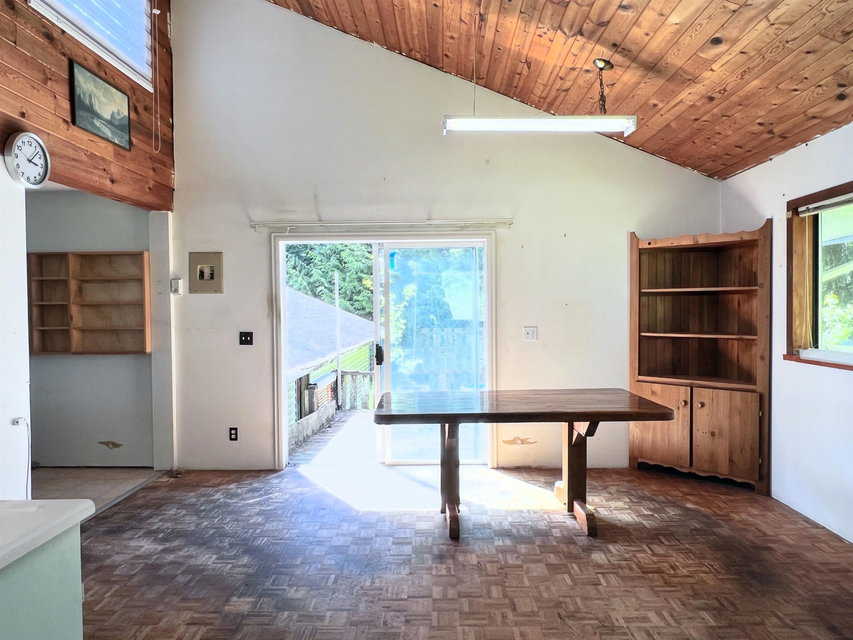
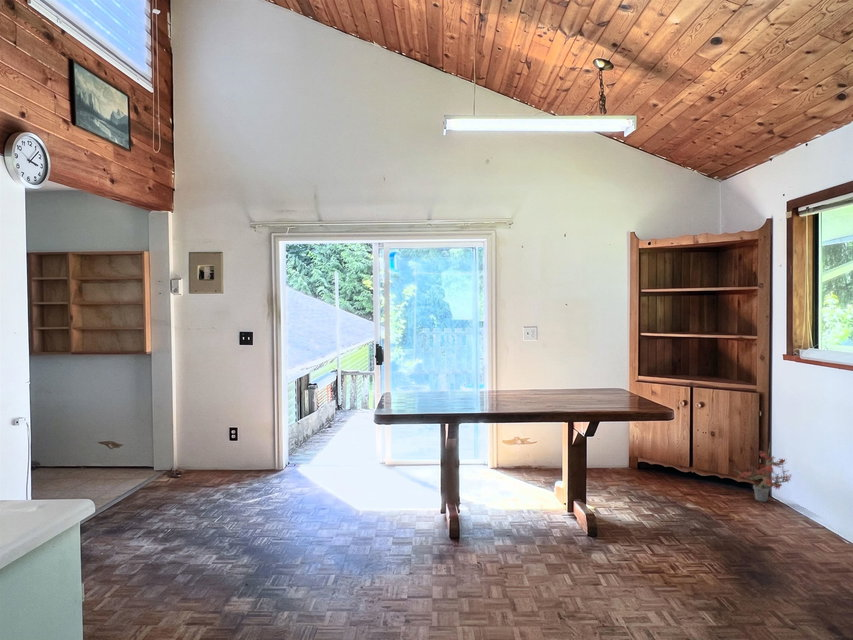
+ potted plant (764, 471)
